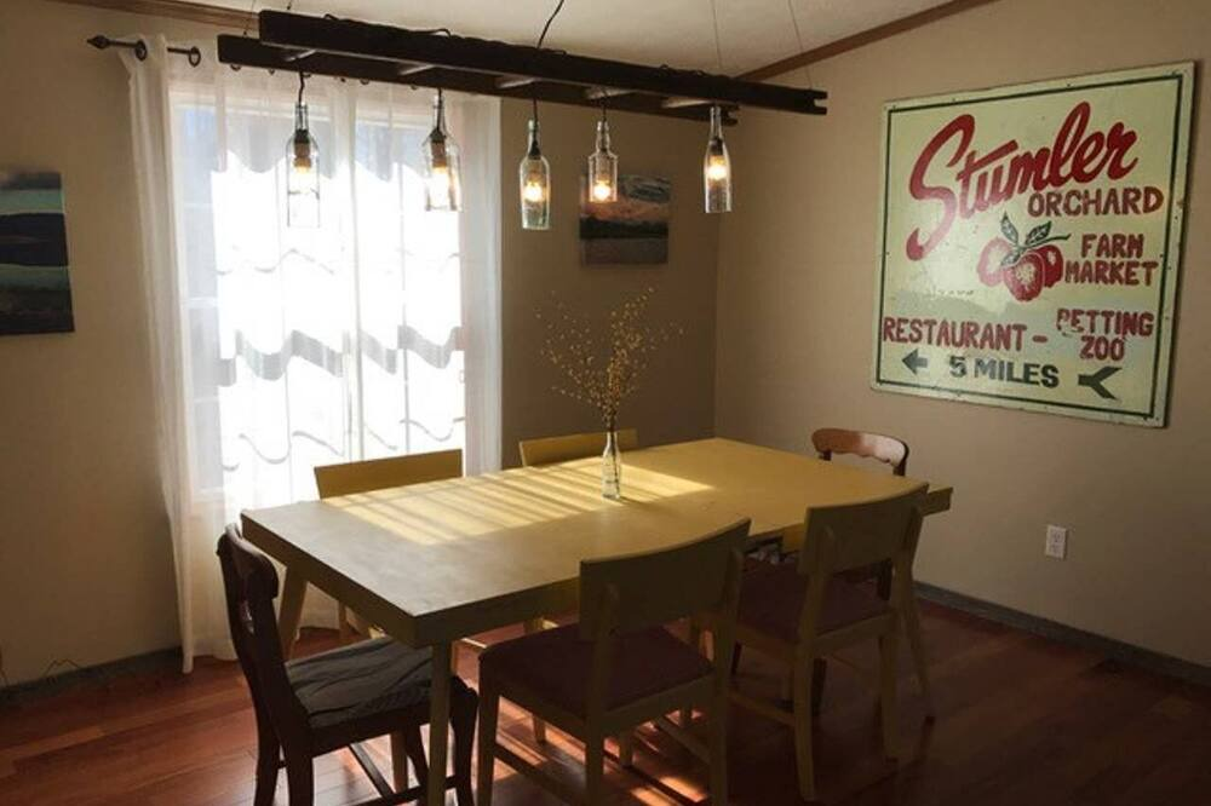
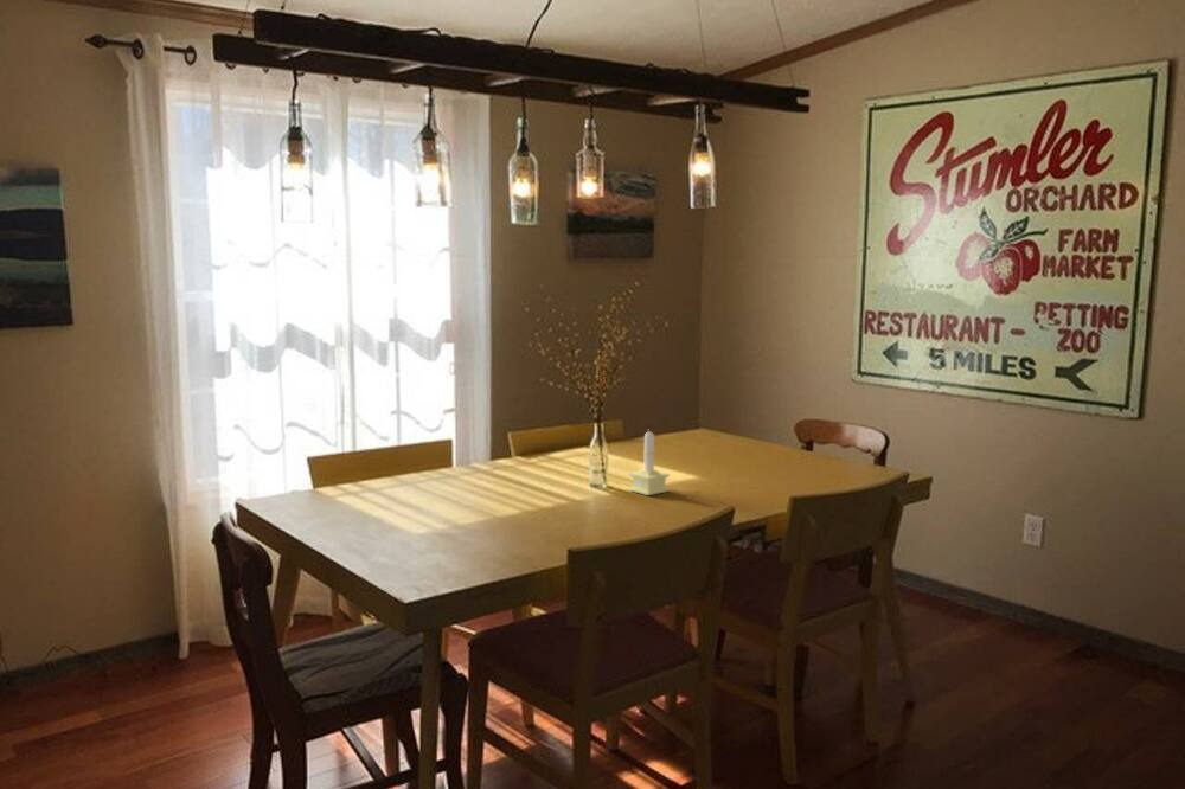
+ candle (648, 460)
